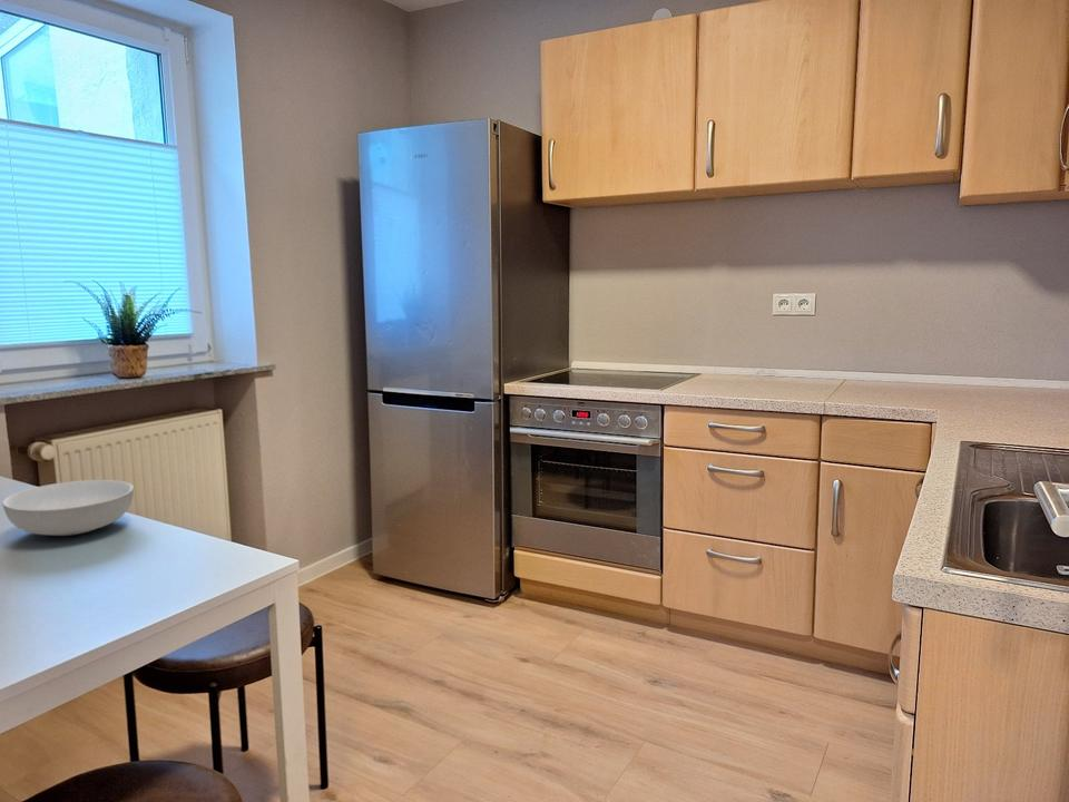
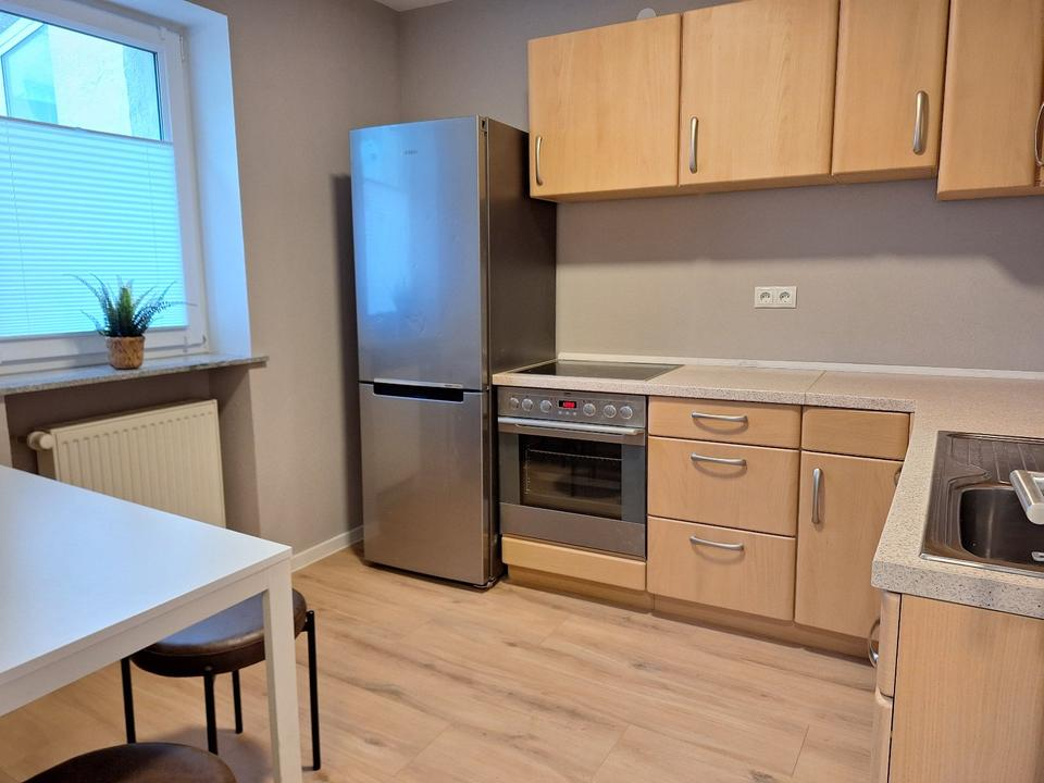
- serving bowl (71, 510)
